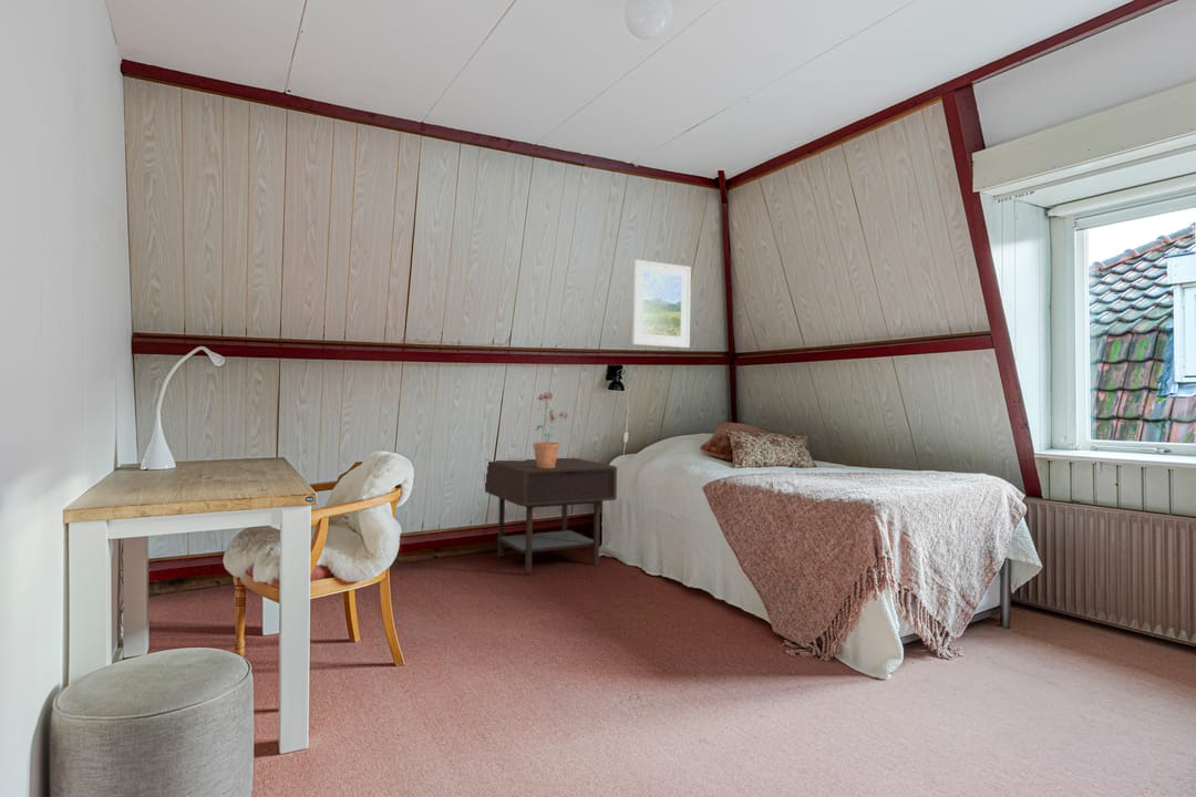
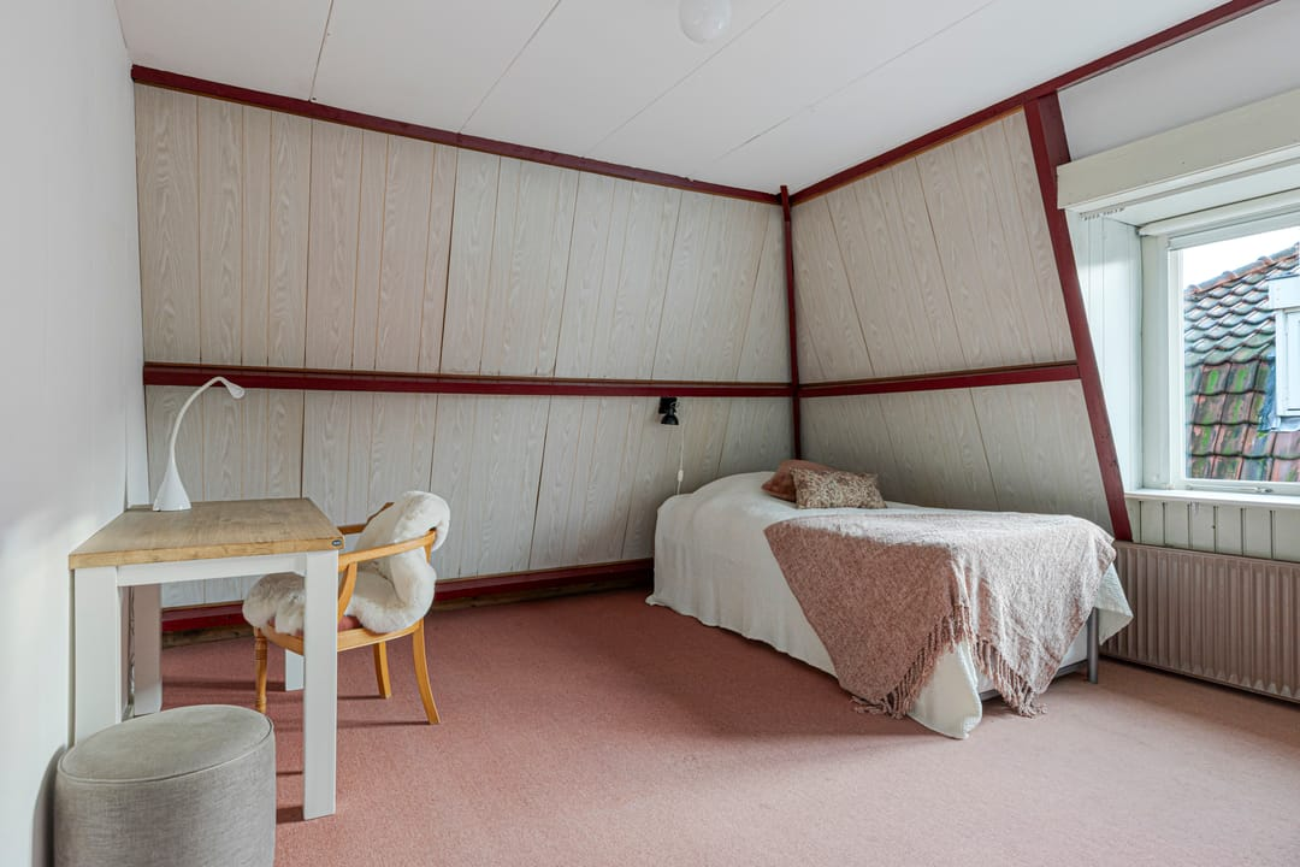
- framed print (661, 304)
- potted plant (549, 428)
- side table (548, 506)
